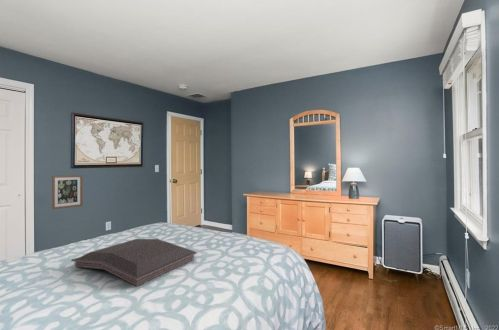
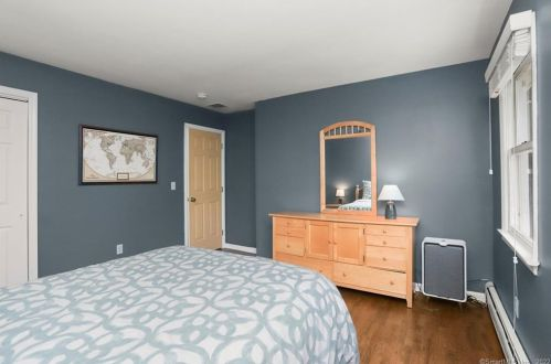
- wall art (67, 191)
- serving tray (136, 254)
